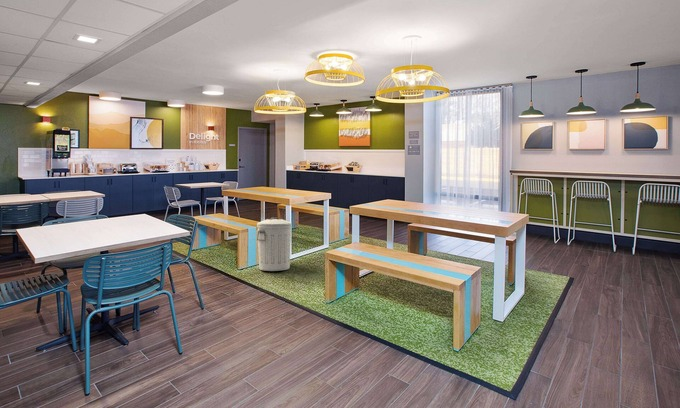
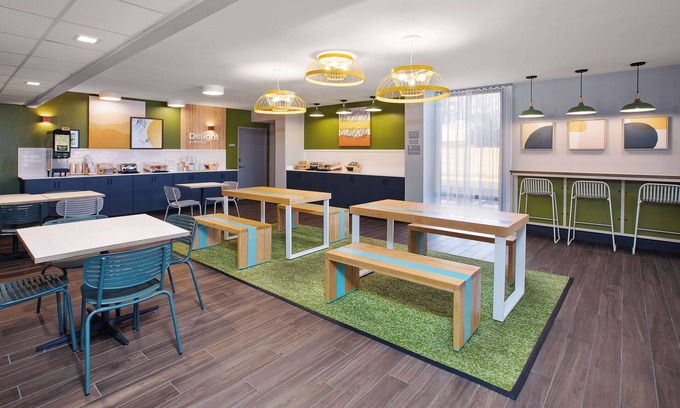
- trash can (274, 242)
